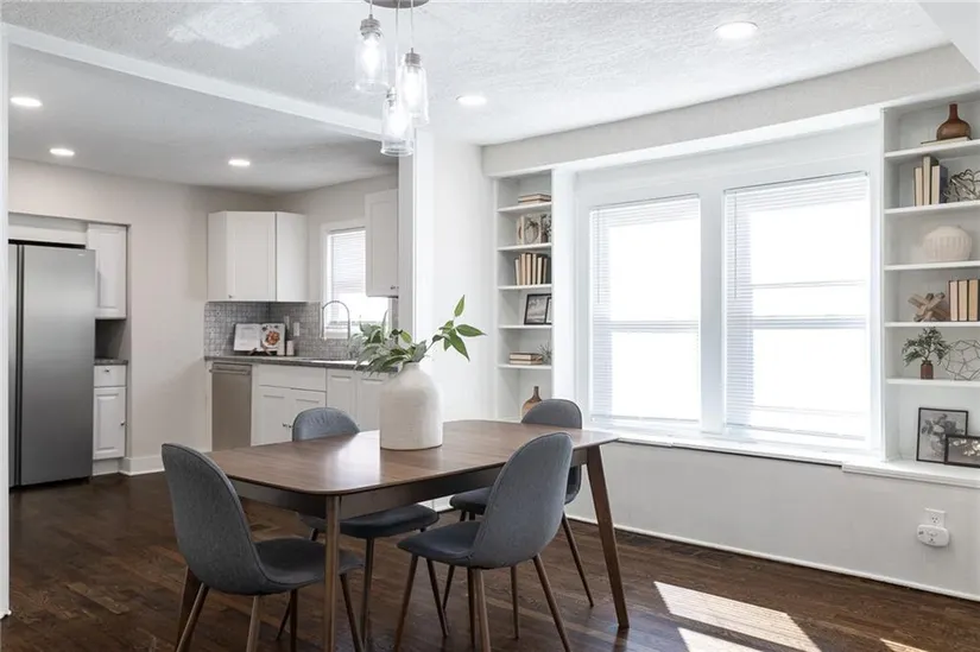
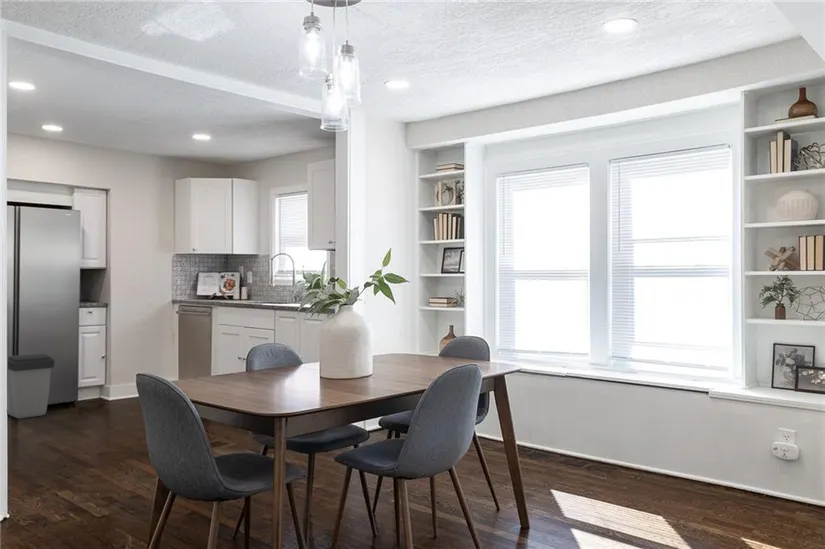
+ trash can (25, 385)
